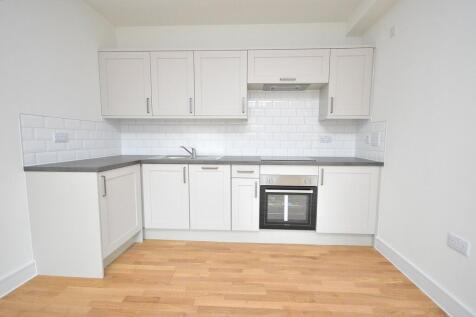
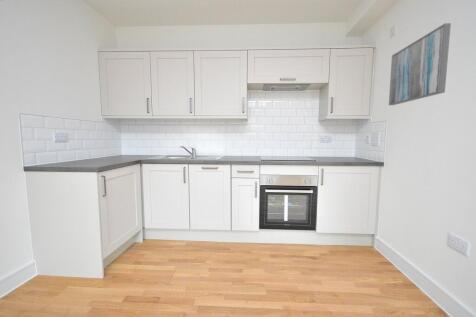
+ wall art (414, 71)
